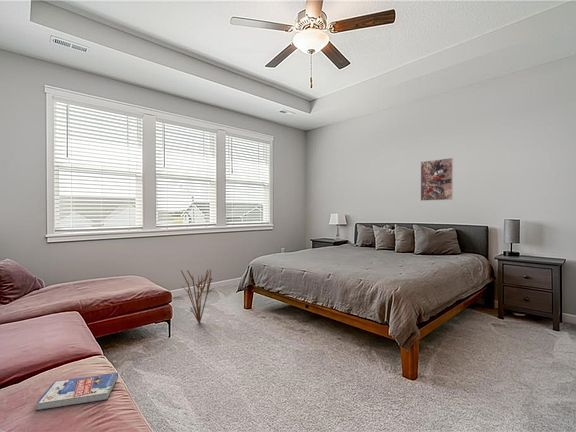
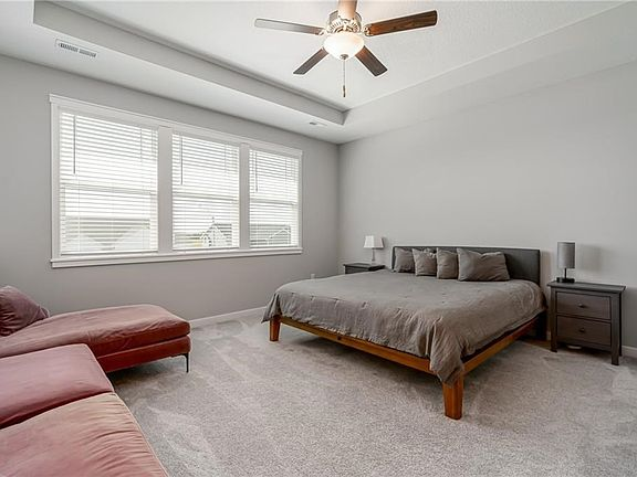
- decorative plant (200, 295)
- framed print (436, 180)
- book (80, 389)
